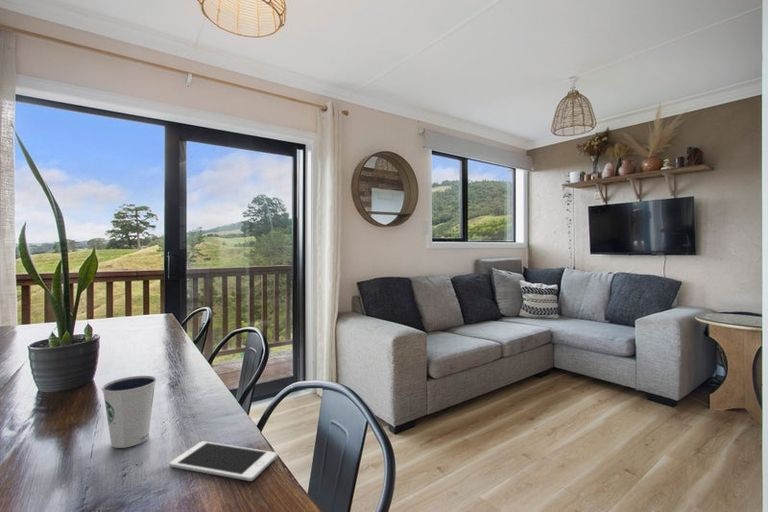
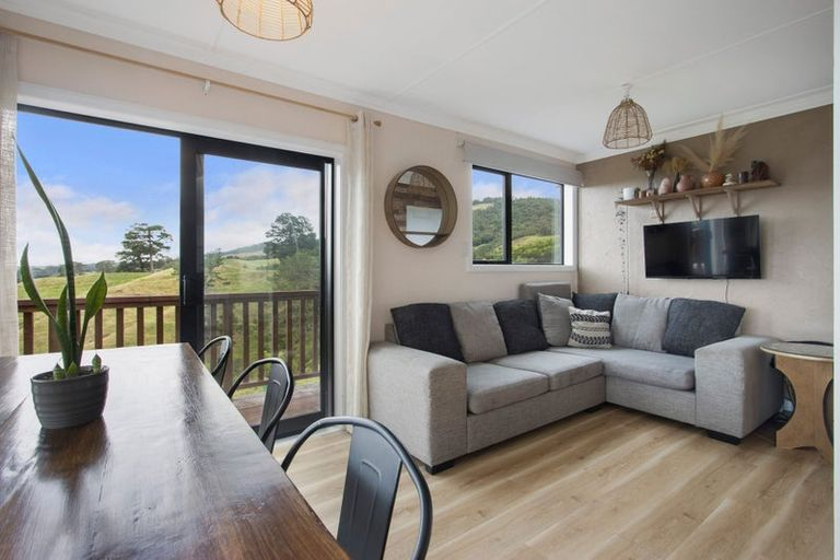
- dixie cup (130, 411)
- cell phone (224, 459)
